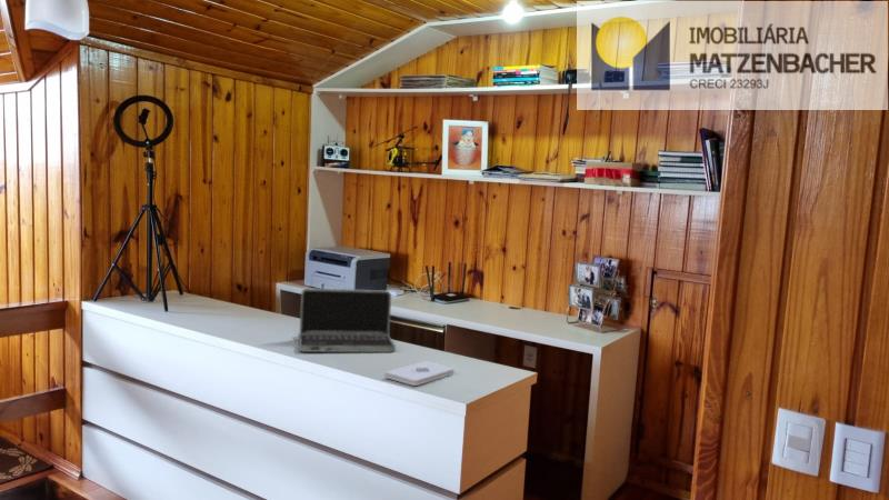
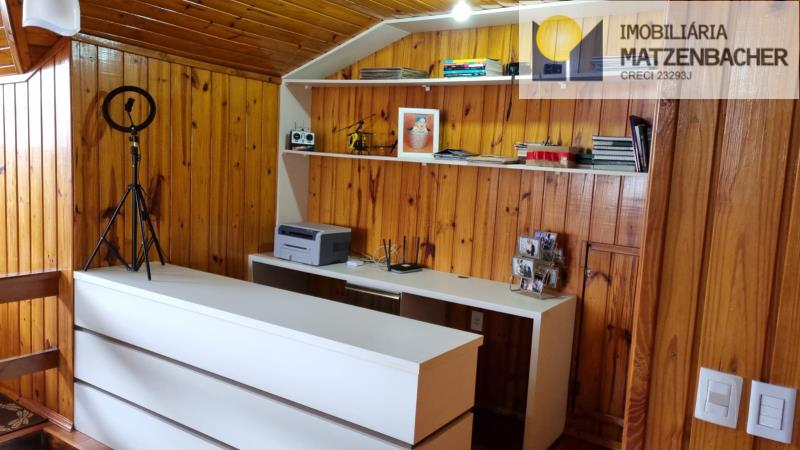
- notepad (420, 372)
- laptop (343, 318)
